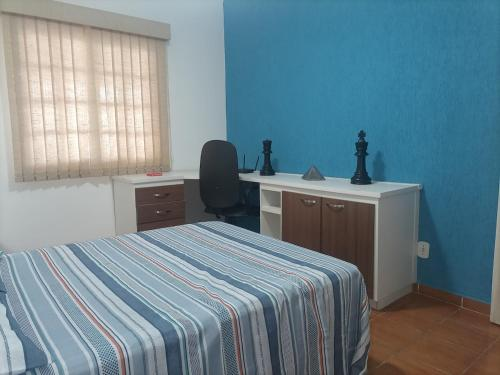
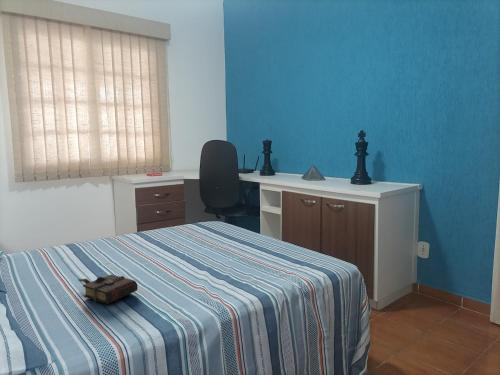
+ book (100, 284)
